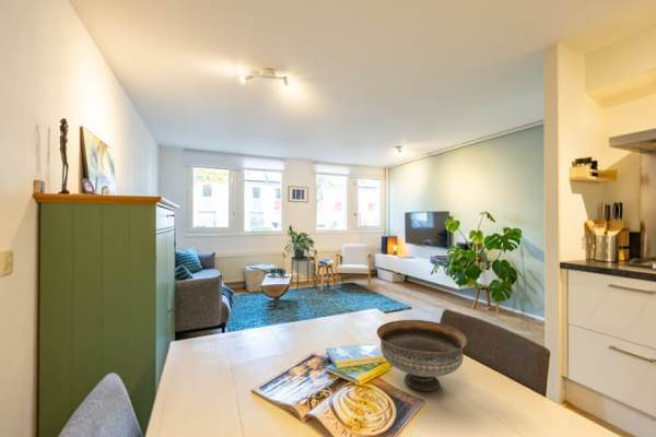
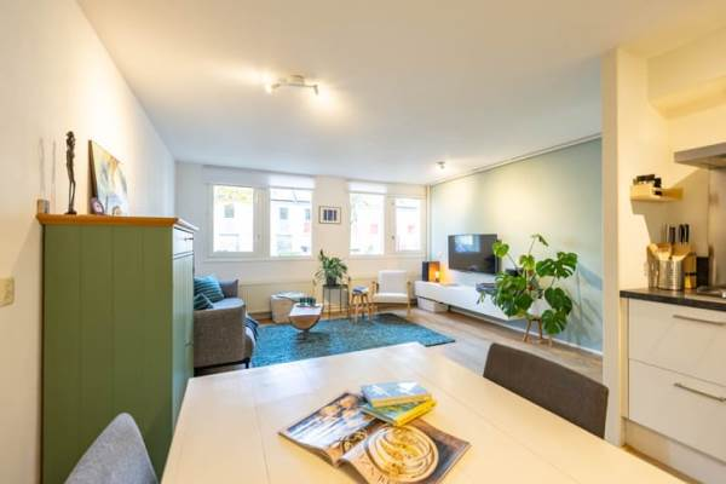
- bowl (419, 356)
